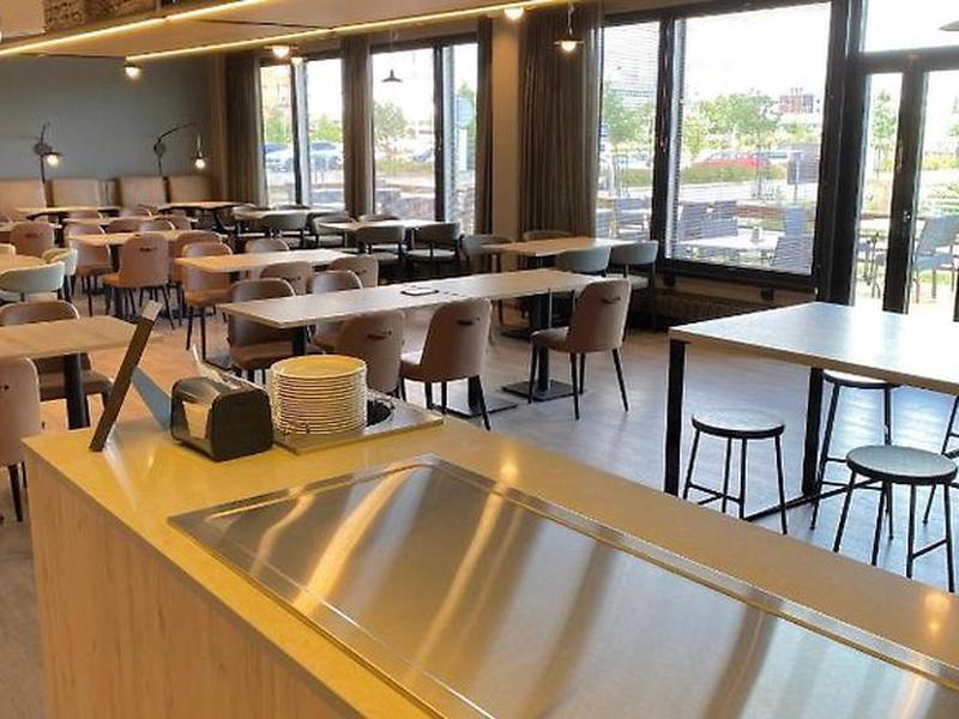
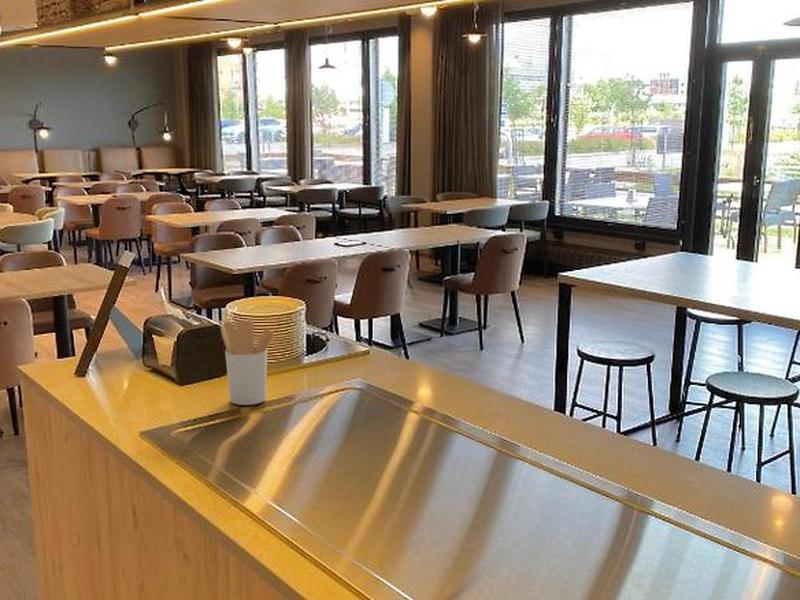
+ utensil holder (244, 360)
